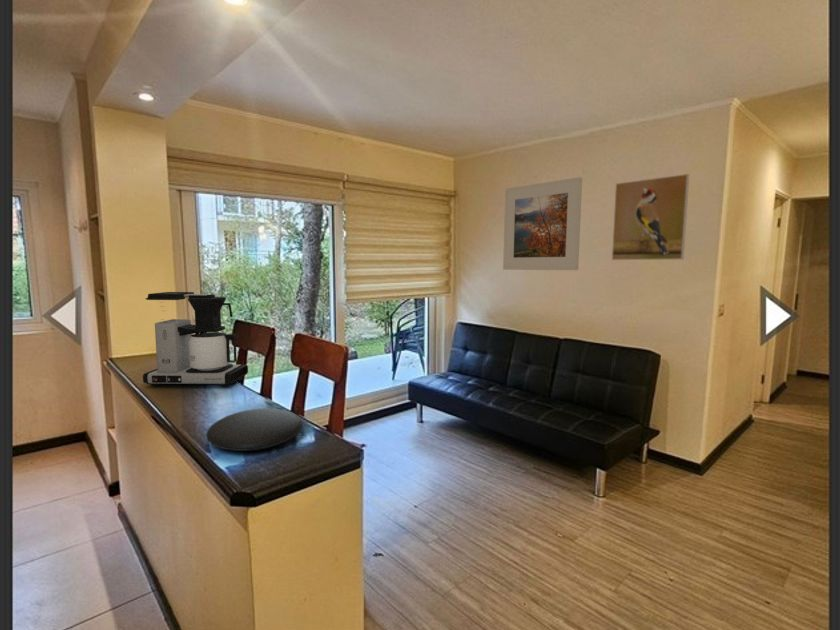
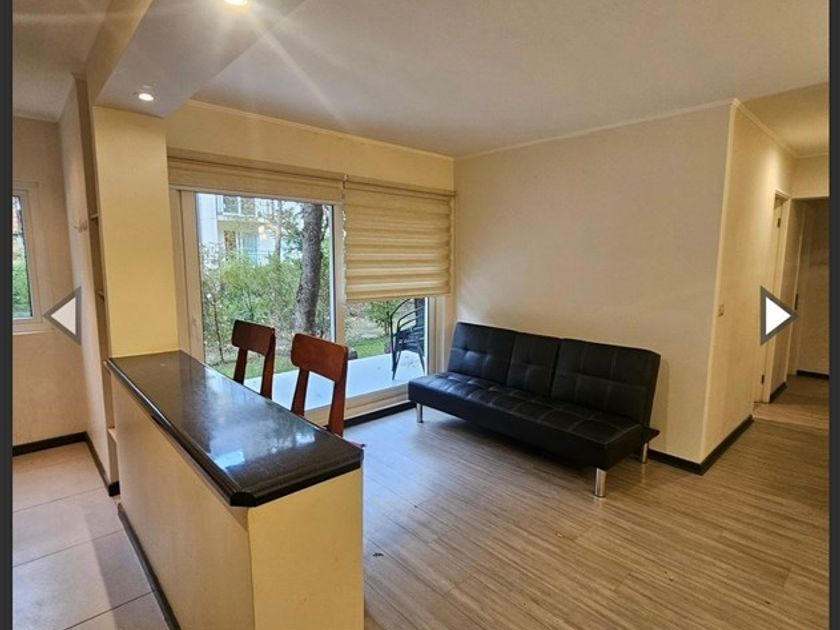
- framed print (648, 219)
- coffee maker (196, 337)
- plate (256, 427)
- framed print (539, 227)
